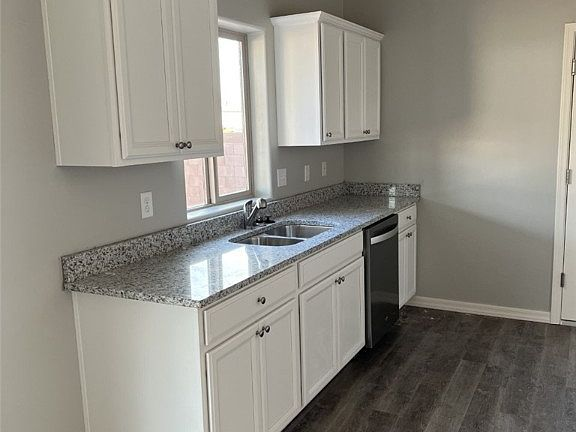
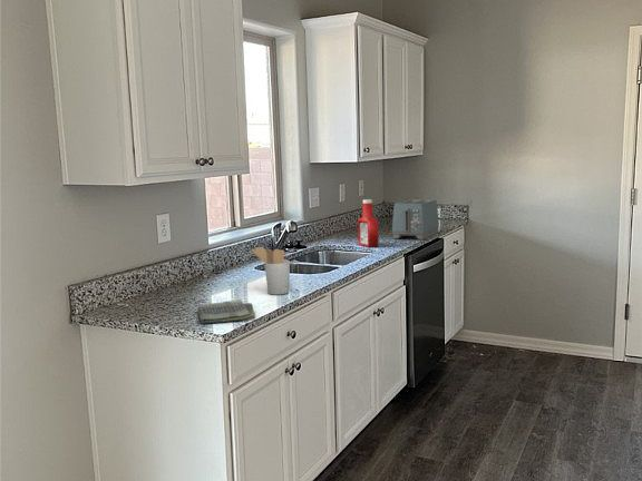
+ soap bottle (368, 223)
+ dish towel (226, 310)
+ utensil holder (271, 268)
+ toaster (415, 218)
